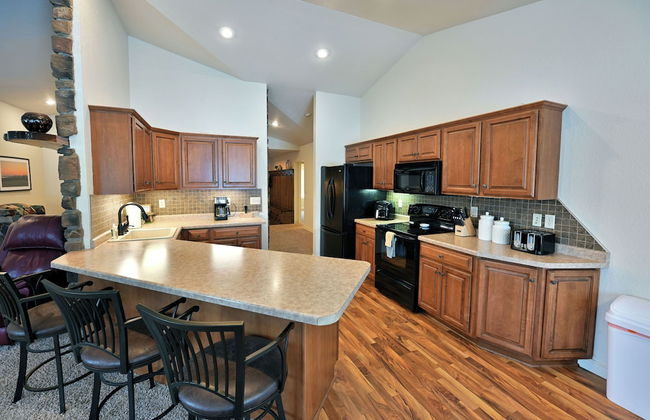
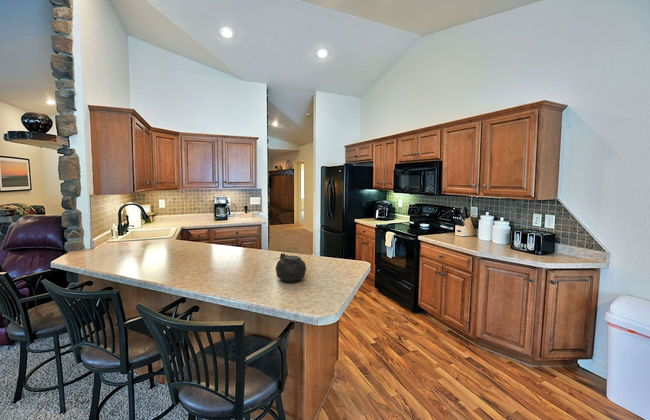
+ teapot (289, 267)
